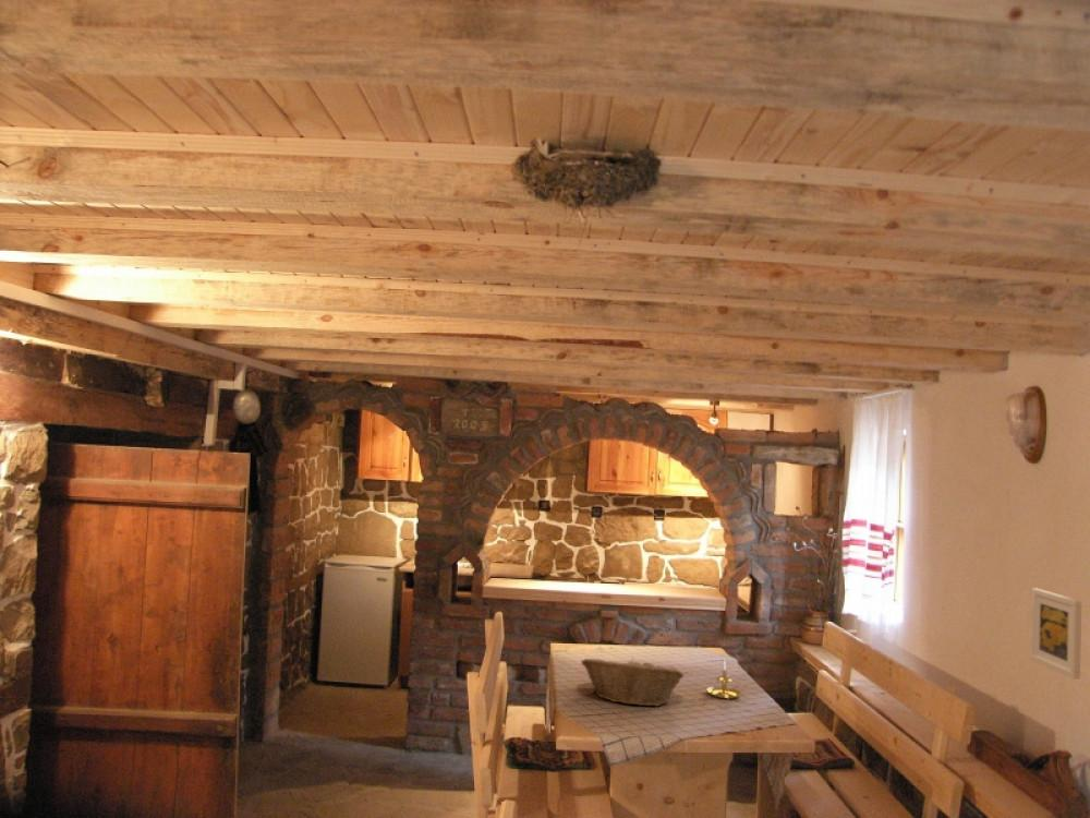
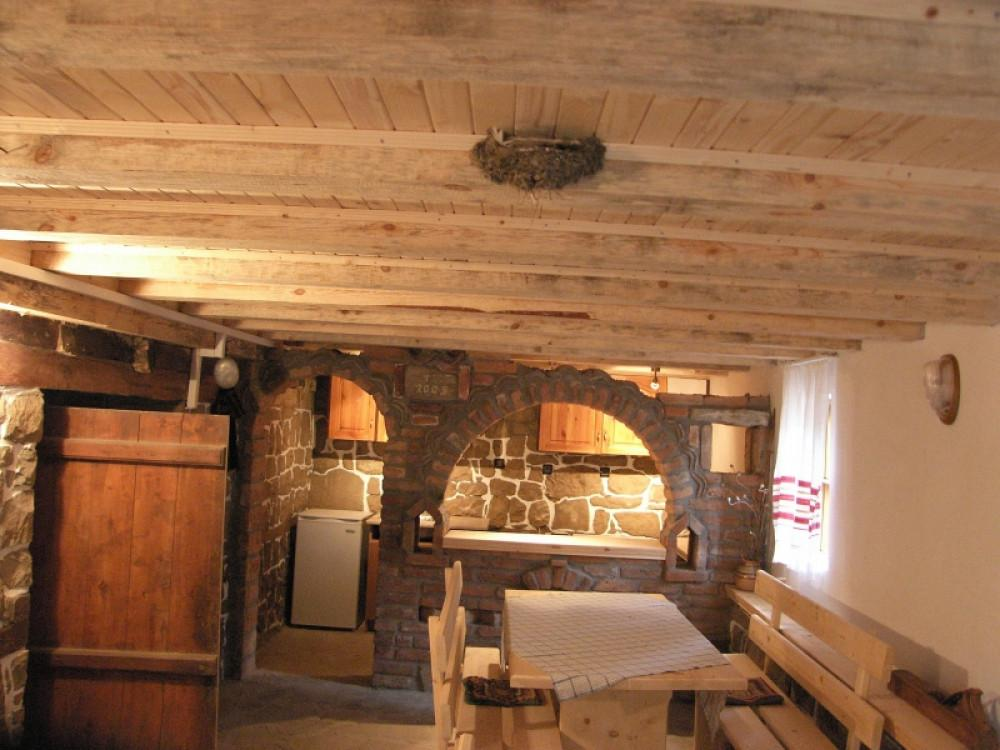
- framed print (1054, 631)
- candle holder (727, 677)
- fruit basket (631, 676)
